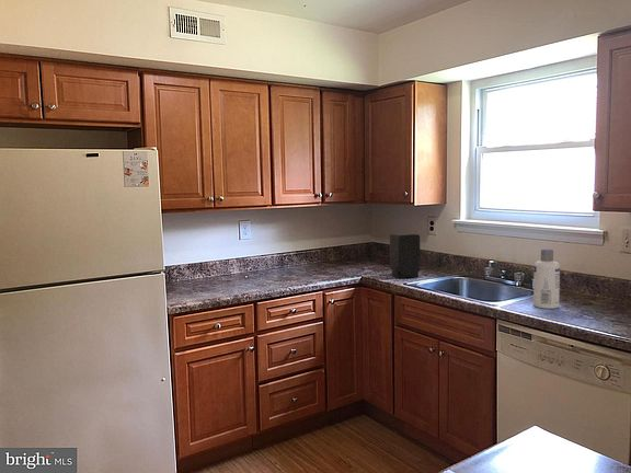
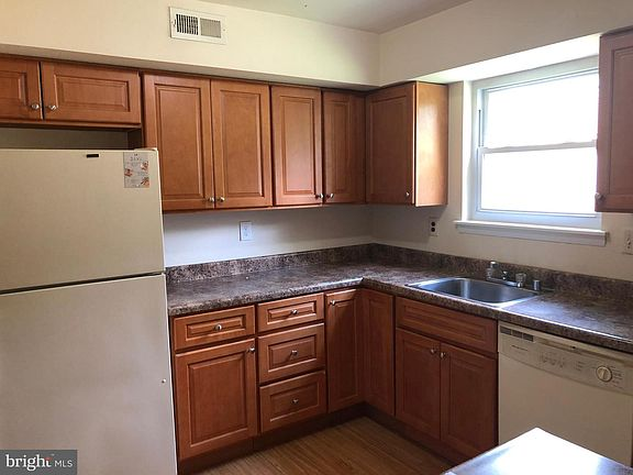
- screw cap bottle (546, 277)
- speaker (404, 255)
